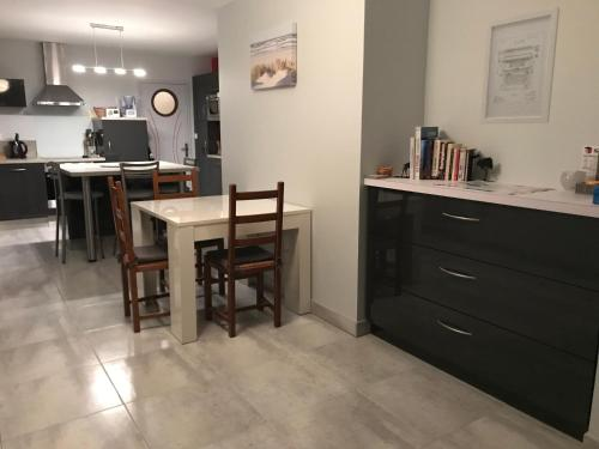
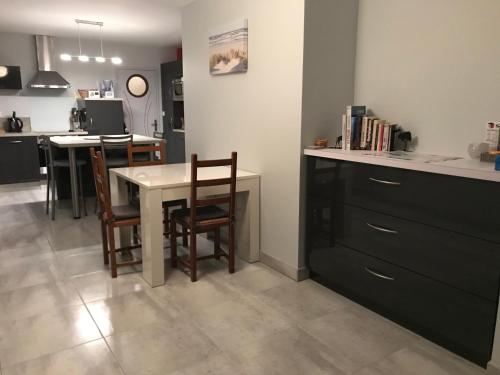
- wall art (516, 69)
